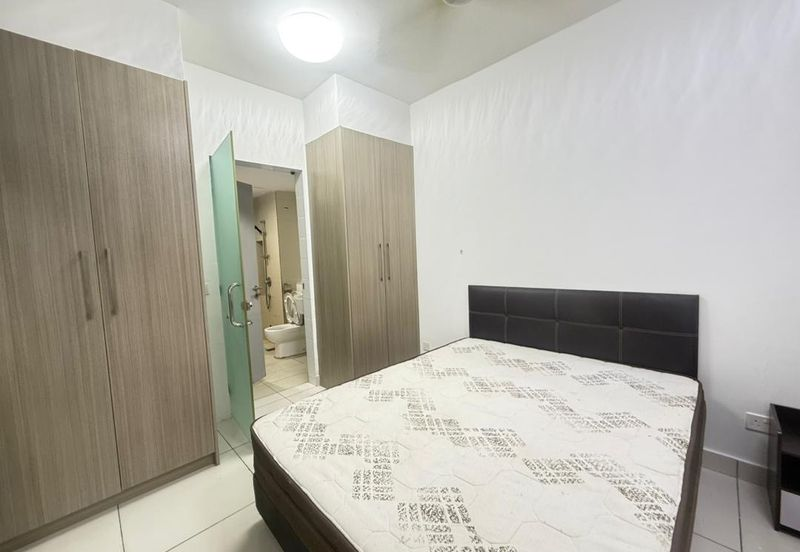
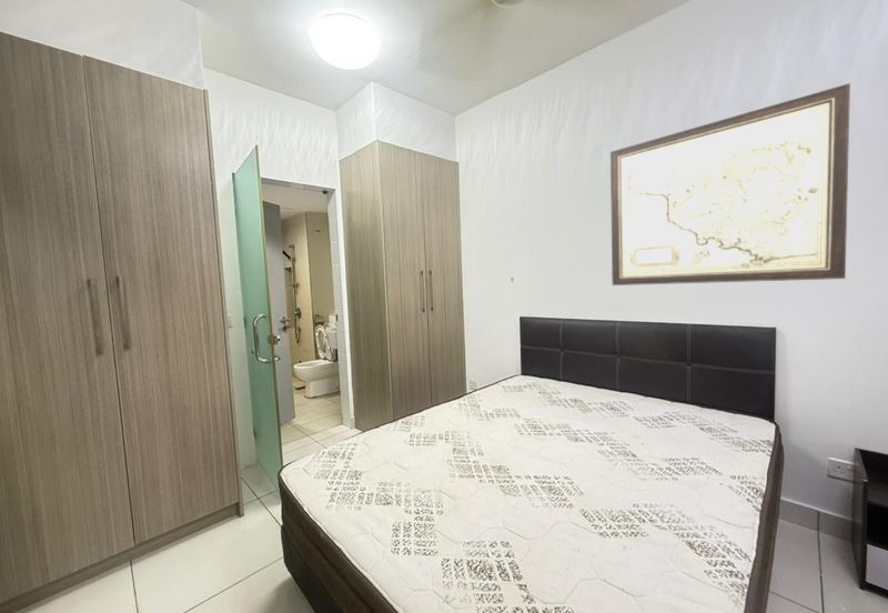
+ wall art (707, 204)
